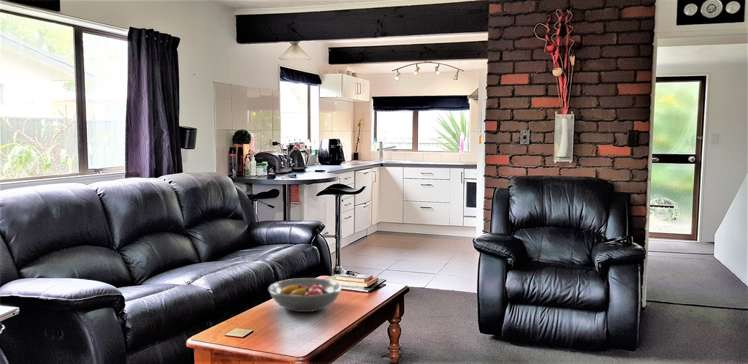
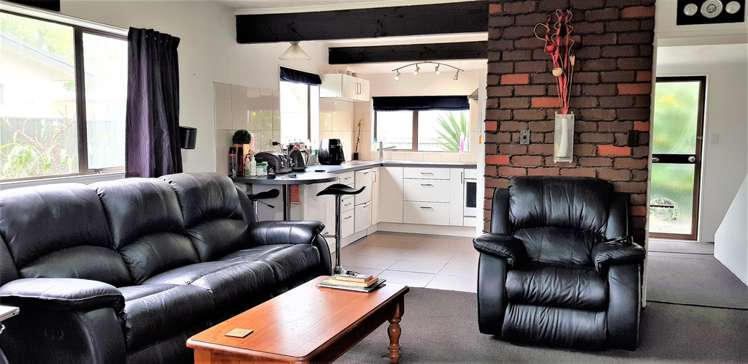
- fruit bowl (305, 294)
